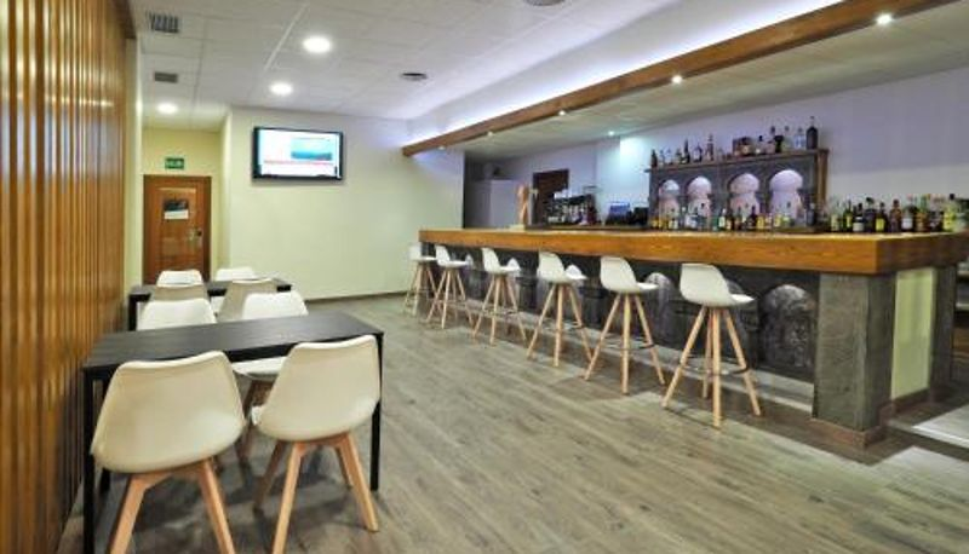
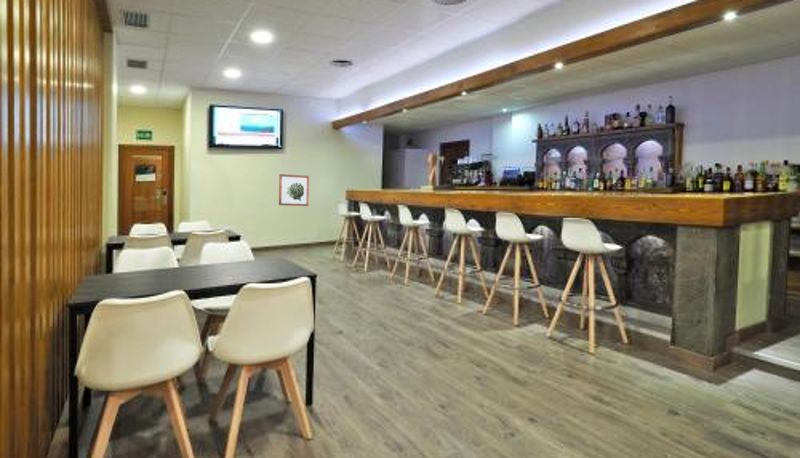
+ wall art (294, 190)
